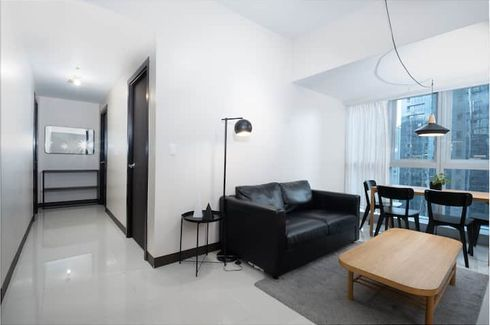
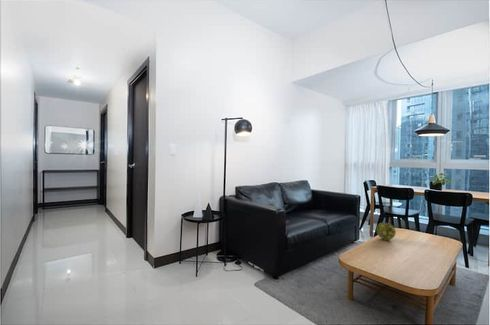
+ decorative ball (385, 231)
